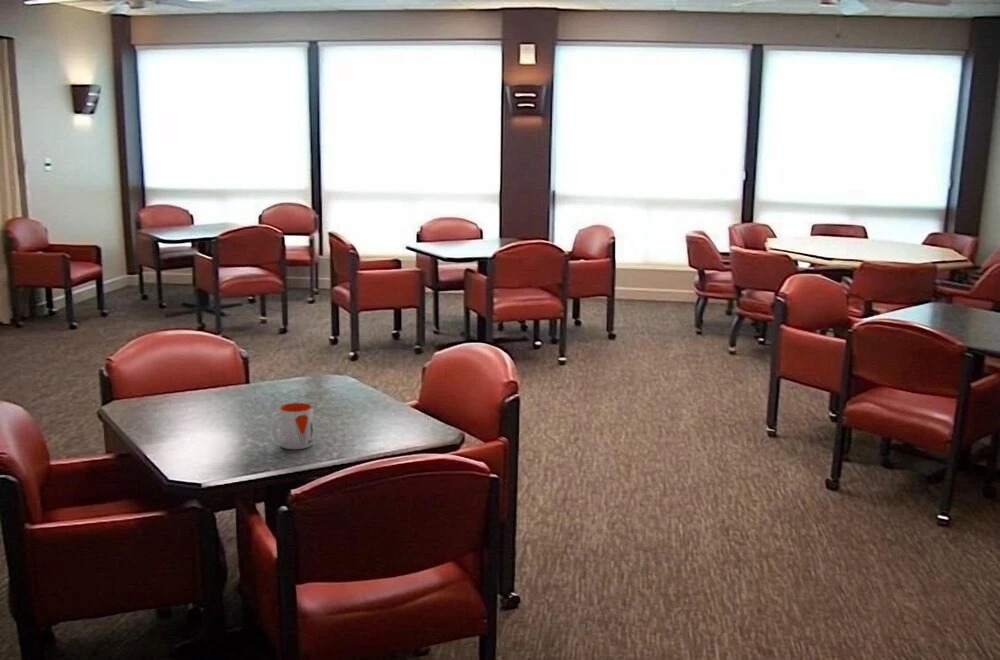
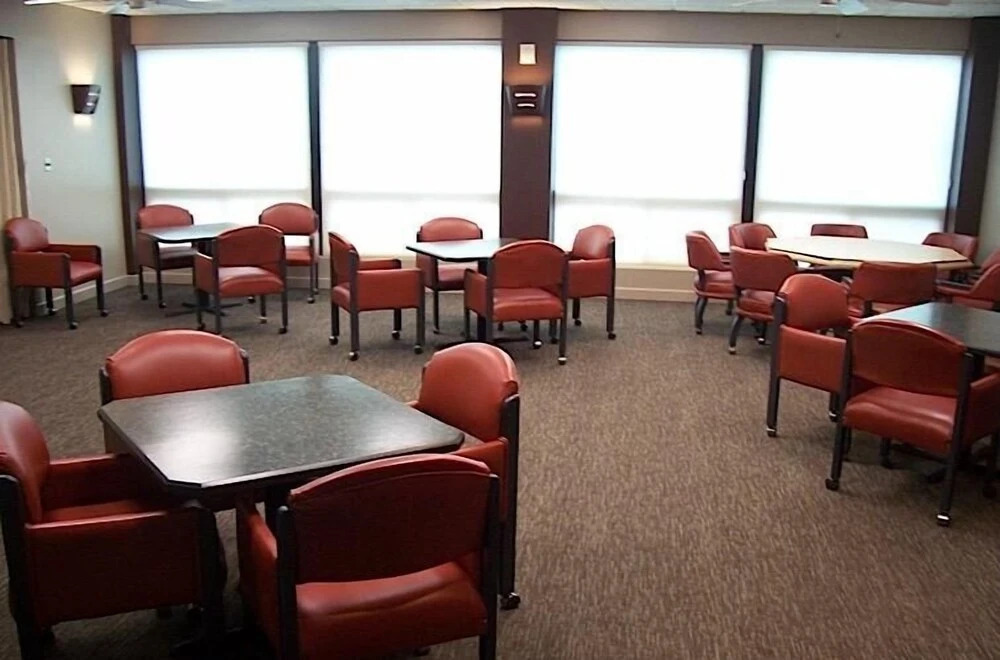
- mug (291, 427)
